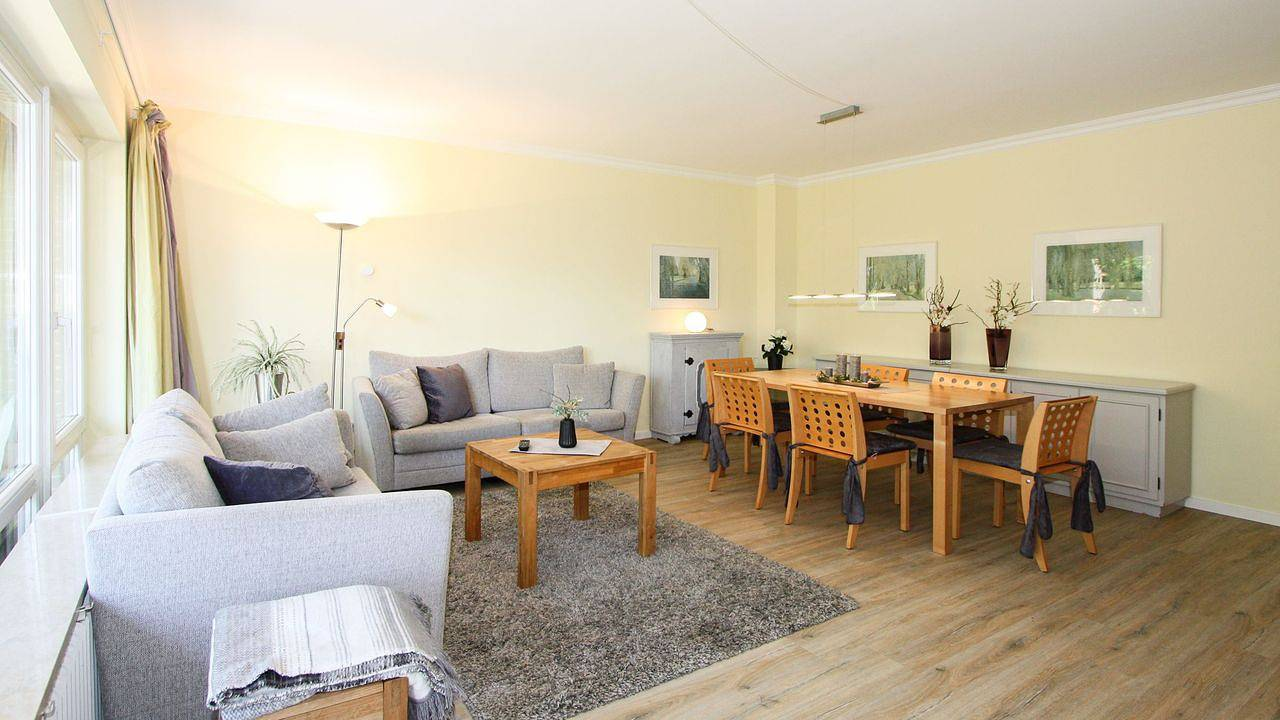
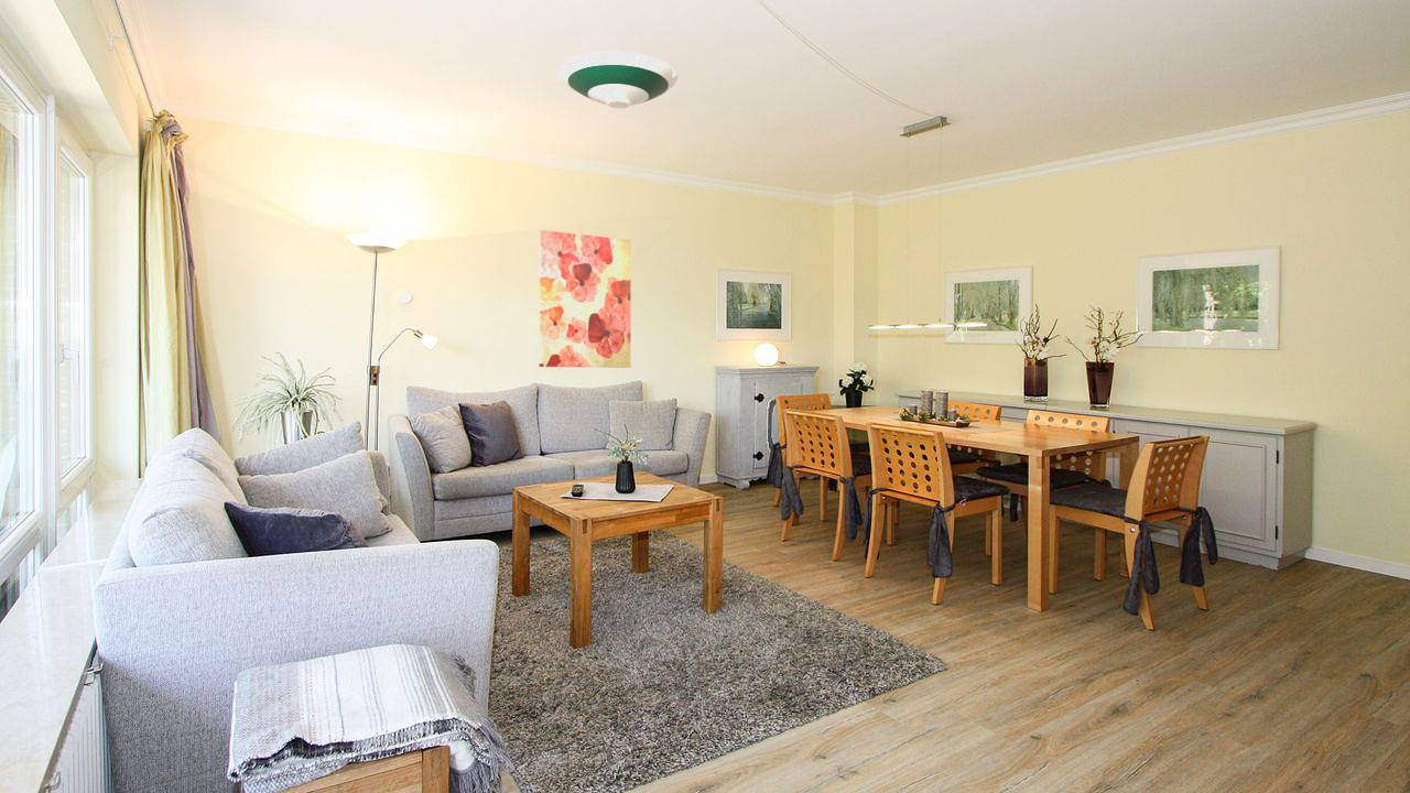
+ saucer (618, 90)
+ wall art (586, 301)
